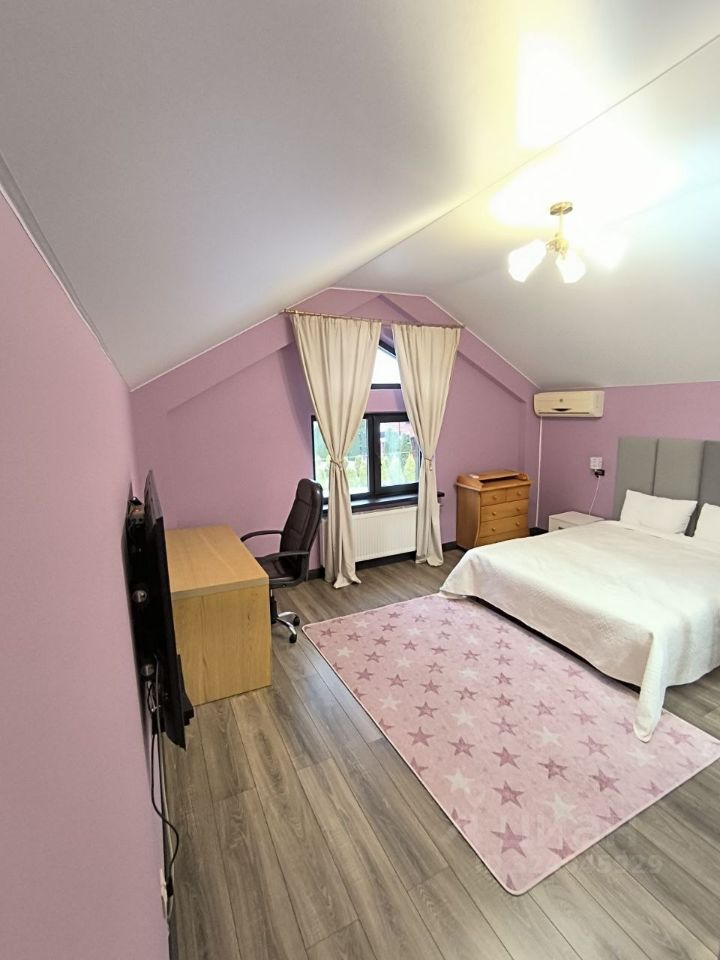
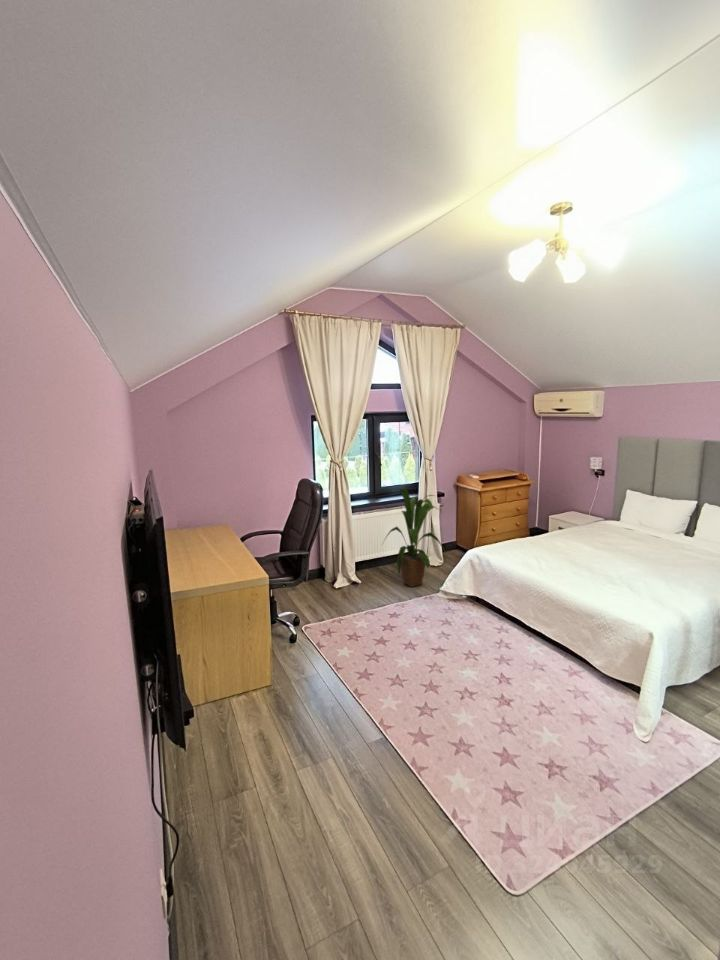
+ house plant (418, 533)
